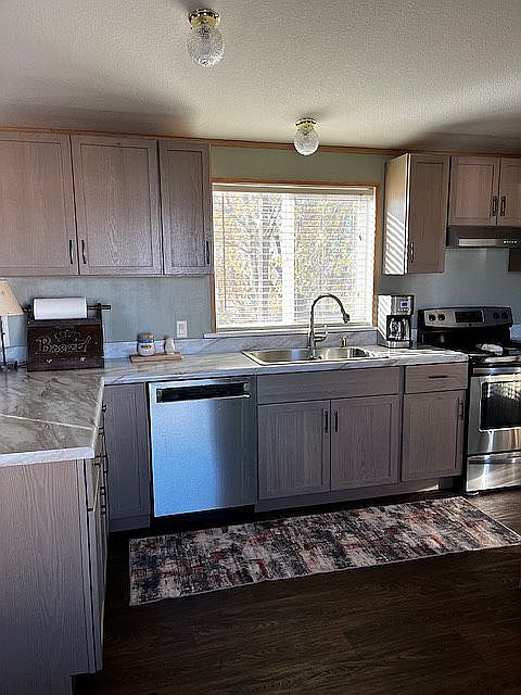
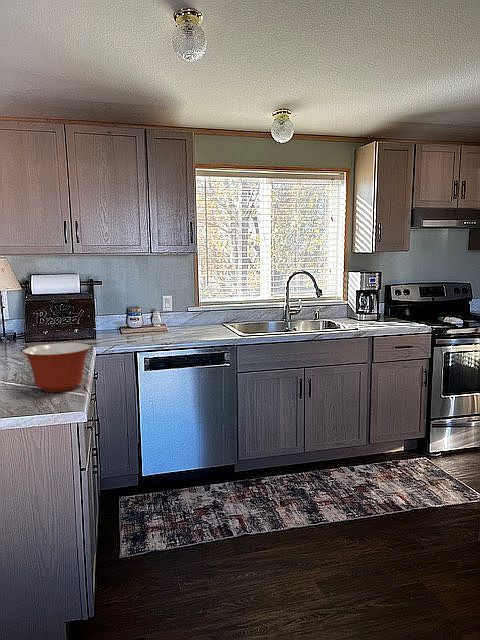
+ mixing bowl (58, 368)
